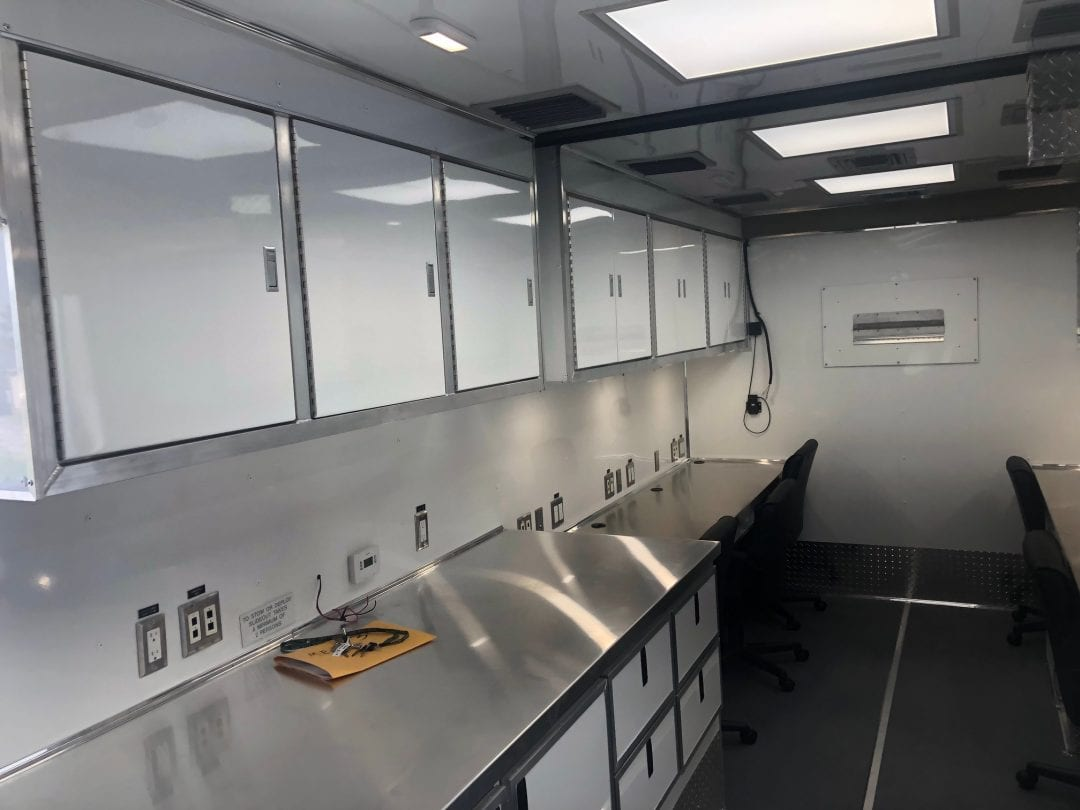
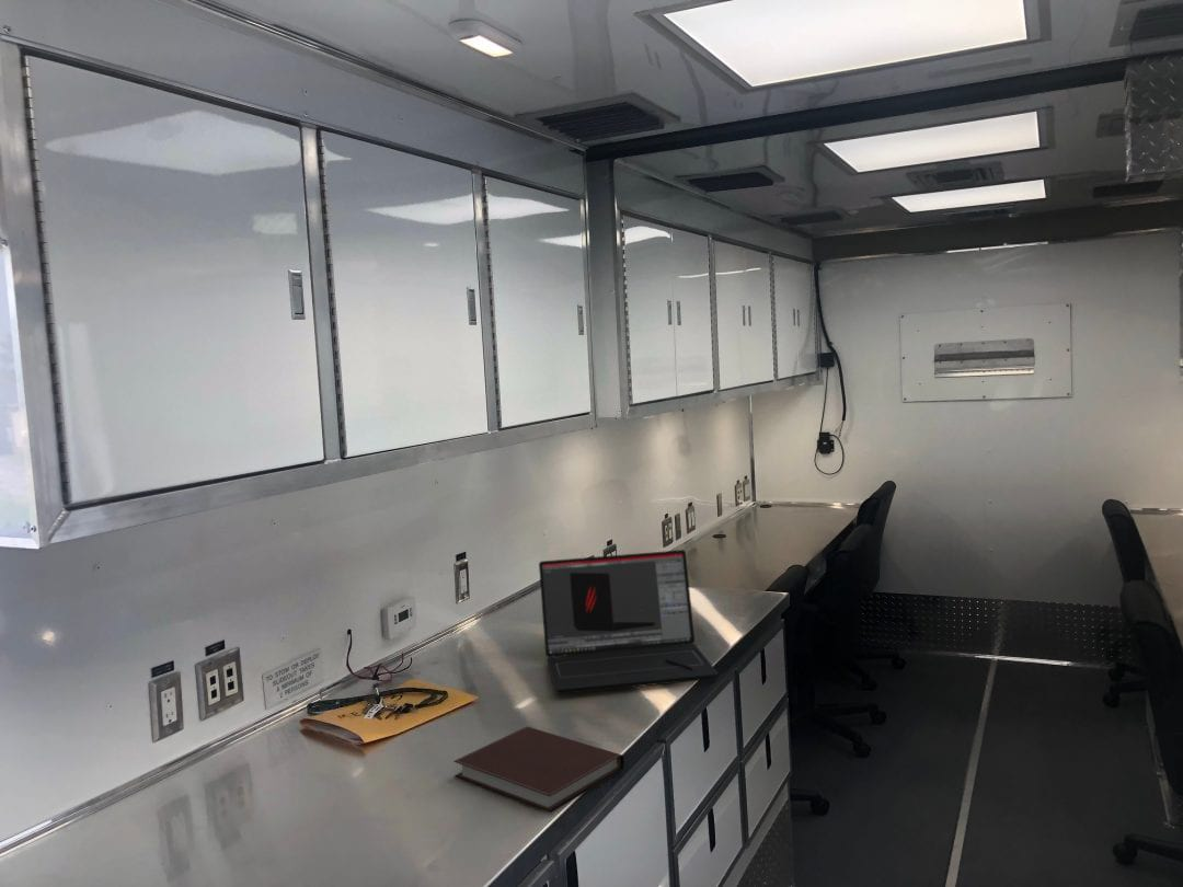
+ laptop (624, 618)
+ notebook (539, 764)
